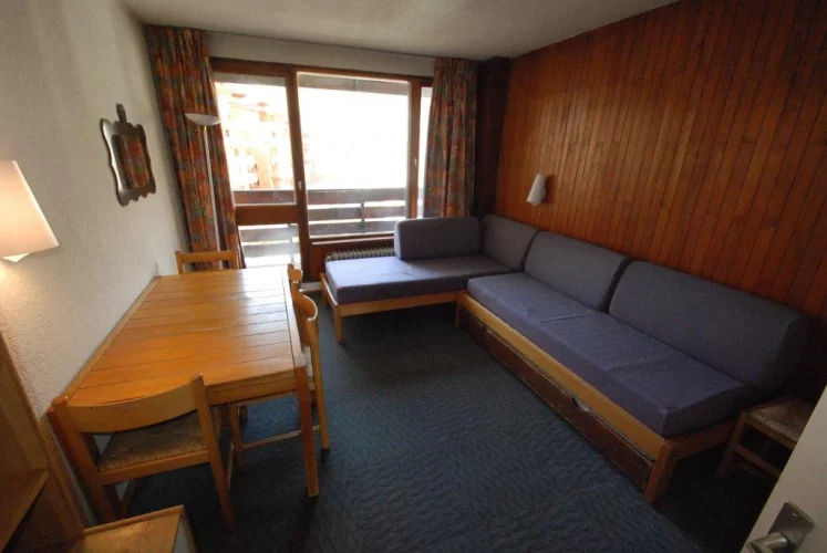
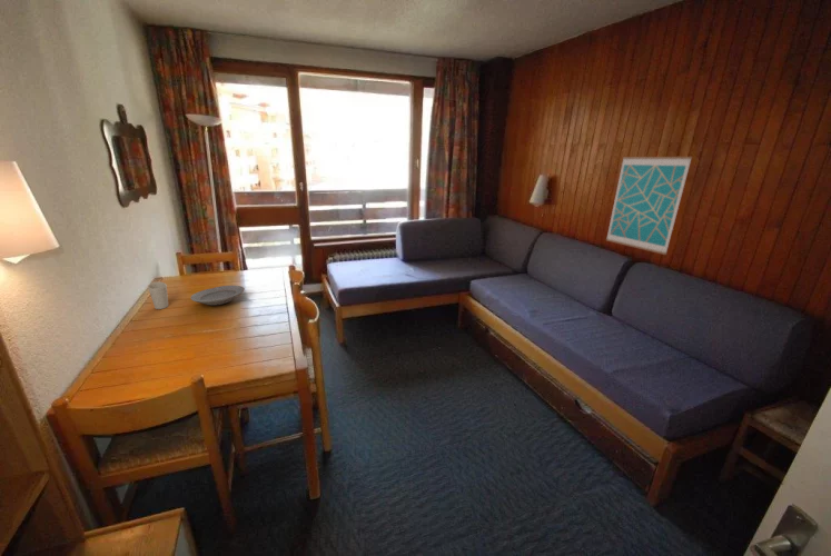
+ cup (159, 295)
+ plate (218, 296)
+ wall art (643, 203)
